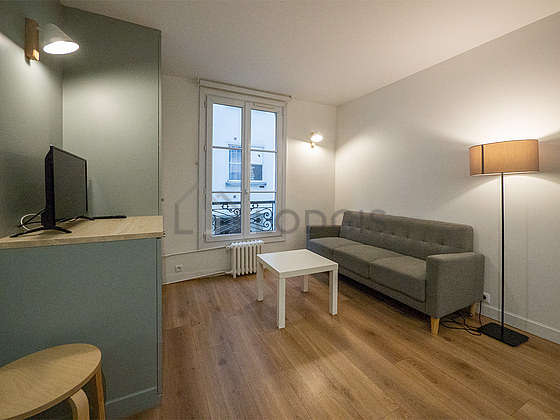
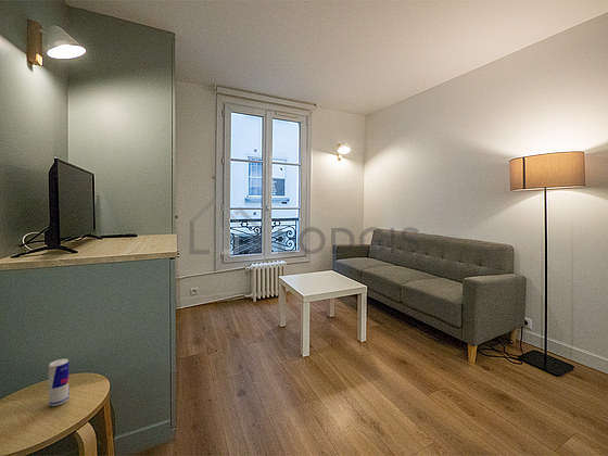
+ beverage can (59, 381)
